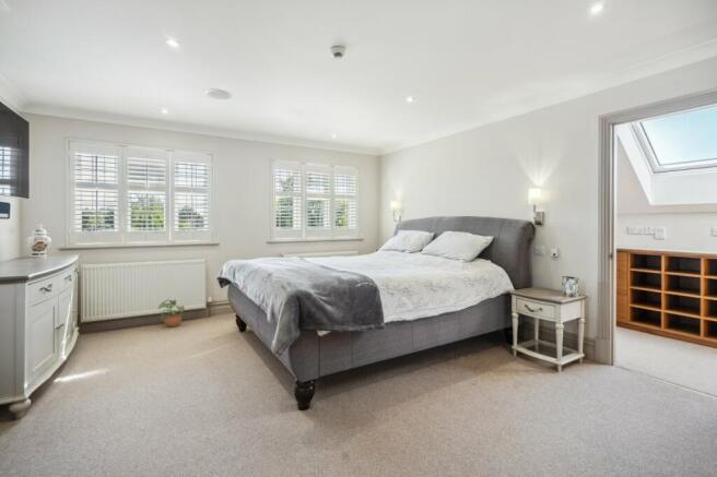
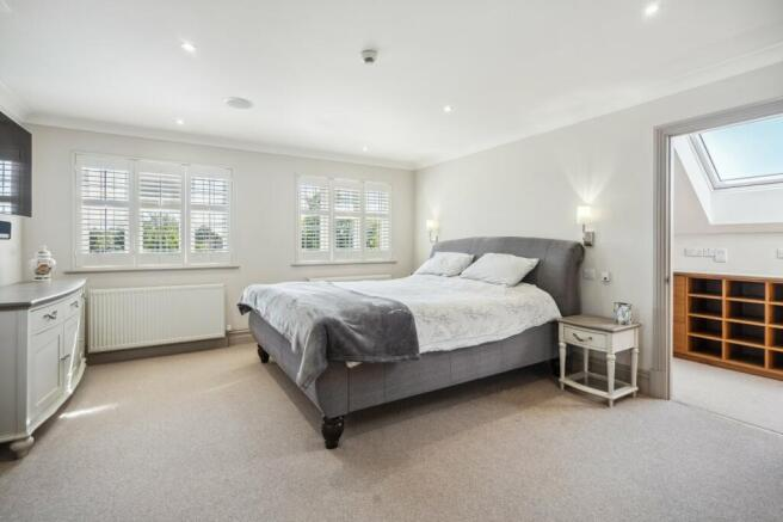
- potted plant (172, 311)
